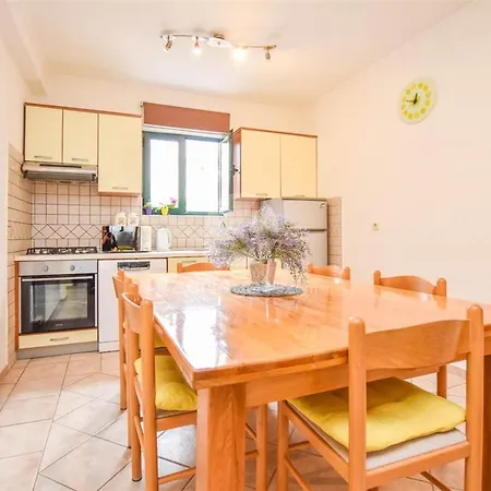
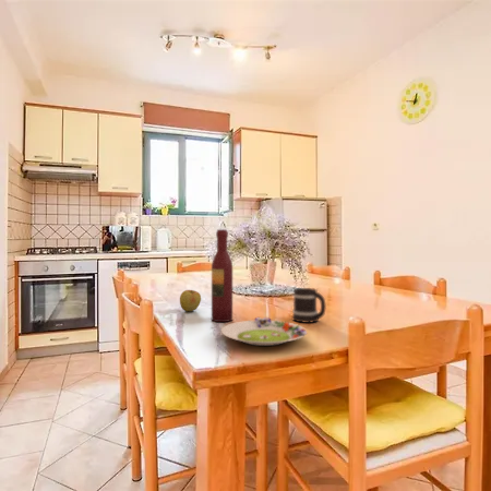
+ salad plate (263, 332)
+ apple (190, 299)
+ mug (309, 304)
+ wine bottle (221, 274)
